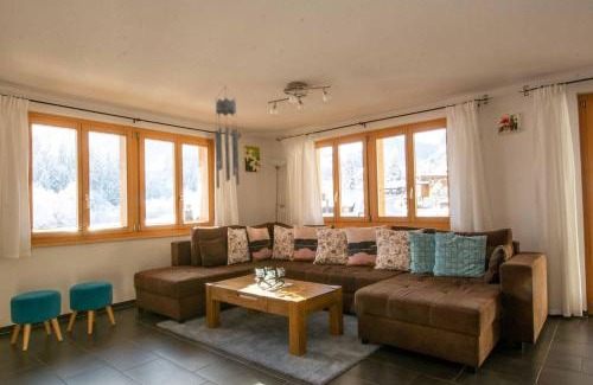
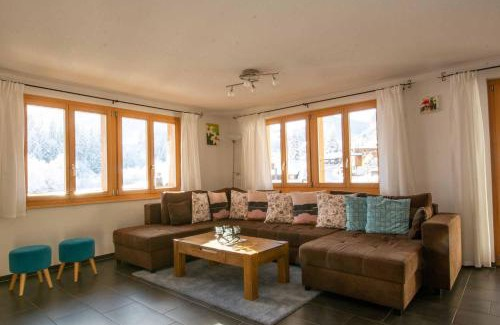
- wind chime (225, 136)
